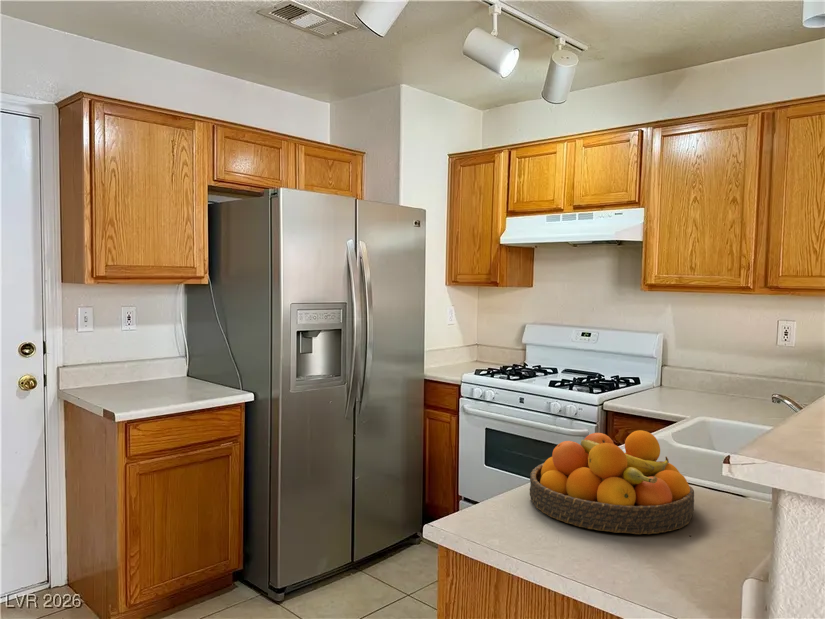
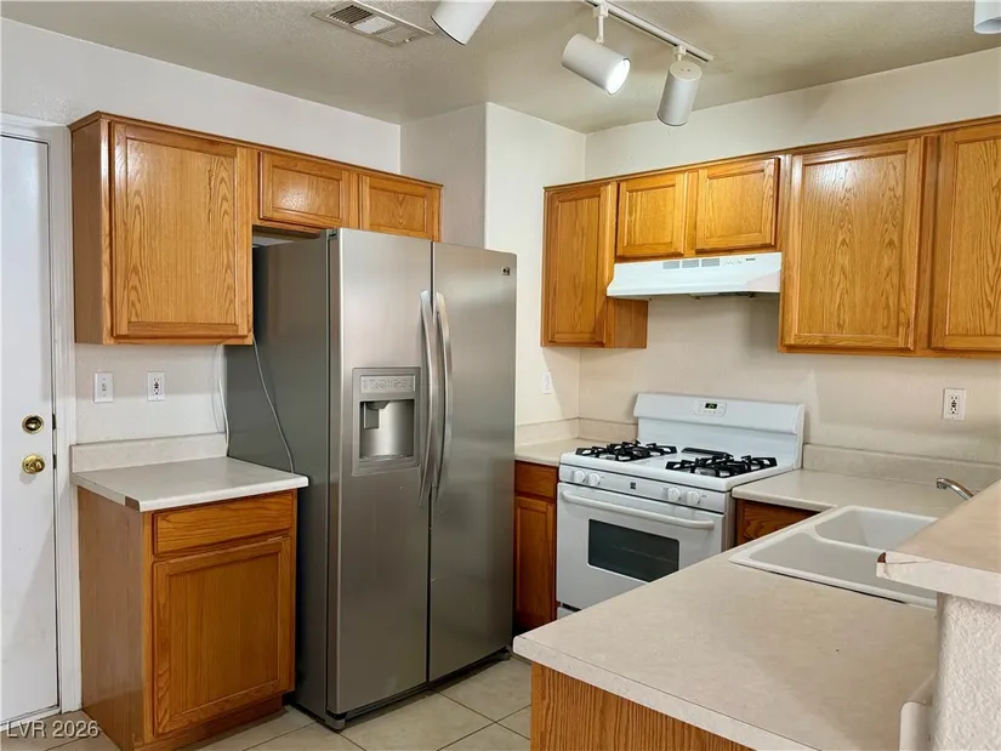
- fruit bowl (609, 469)
